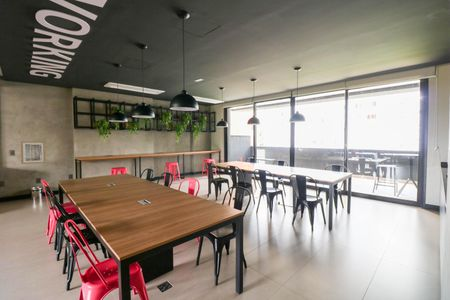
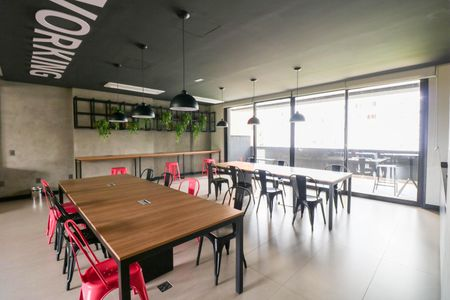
- wall art (33, 152)
